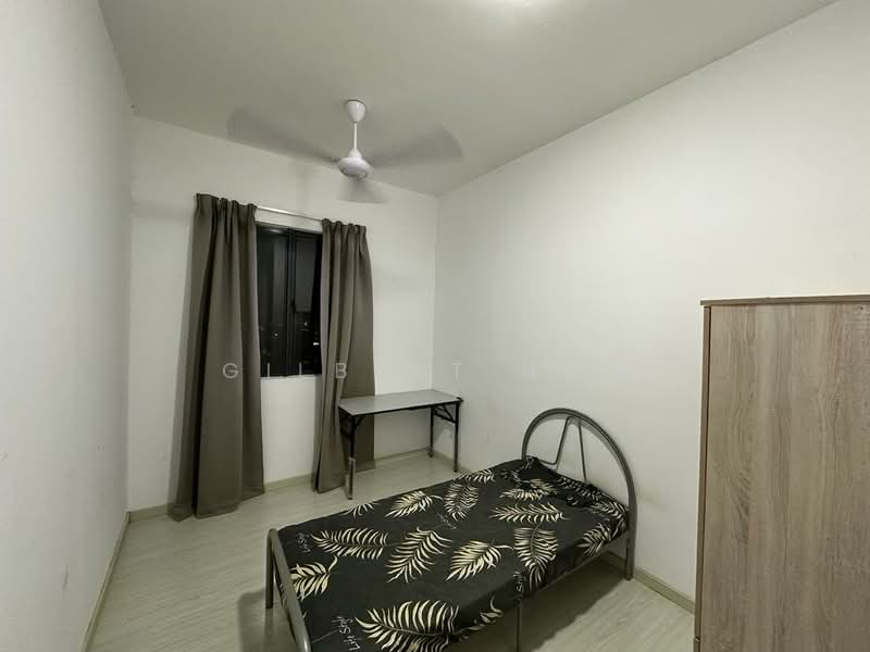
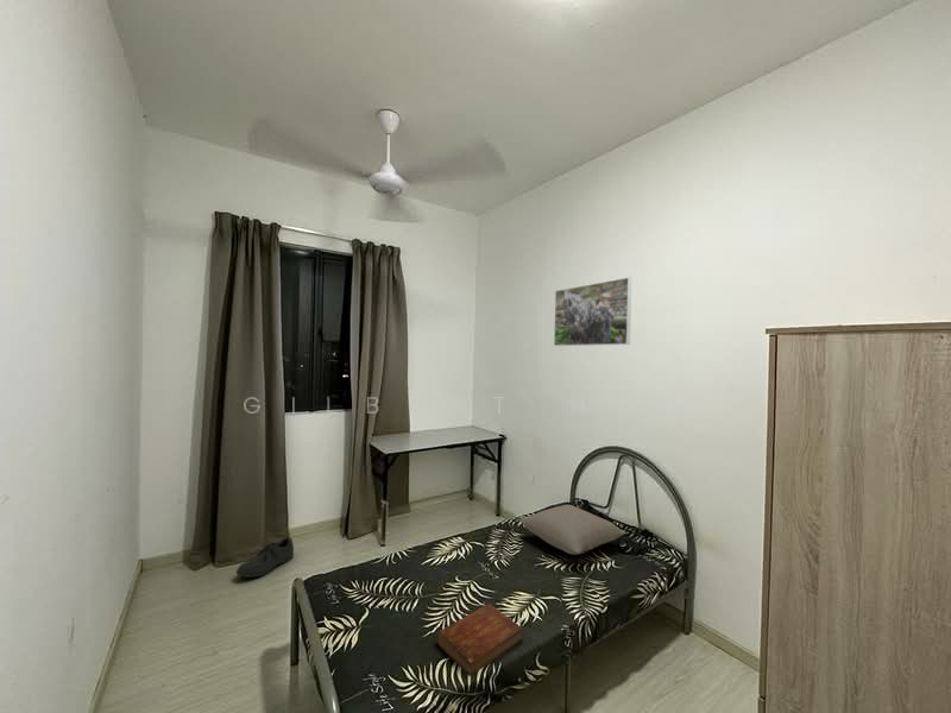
+ pillow (571, 526)
+ arctic (266, 553)
+ bible (479, 635)
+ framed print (588, 315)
